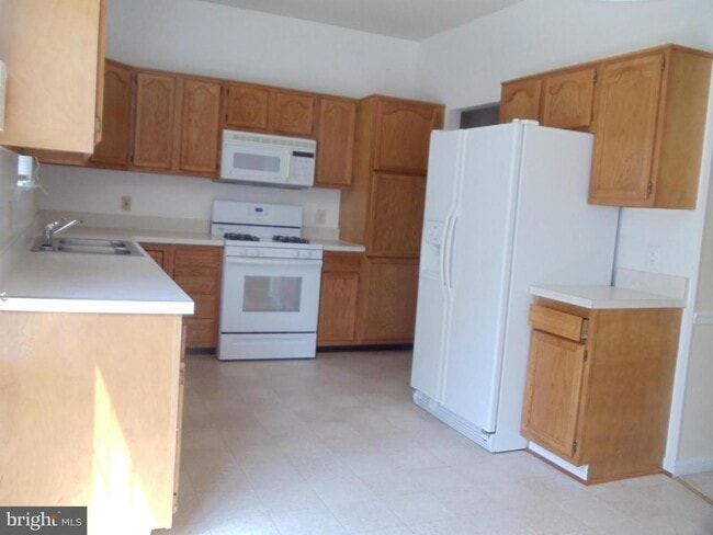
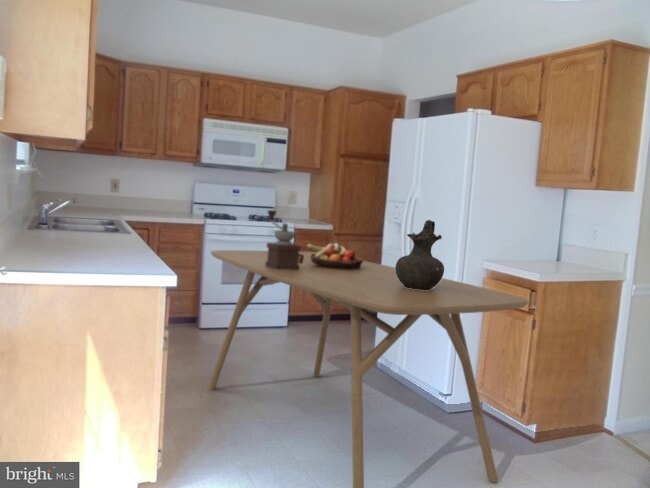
+ coffee grinder (282, 238)
+ pitcher (422, 253)
+ fruit bowl (336, 254)
+ dining table (324, 347)
